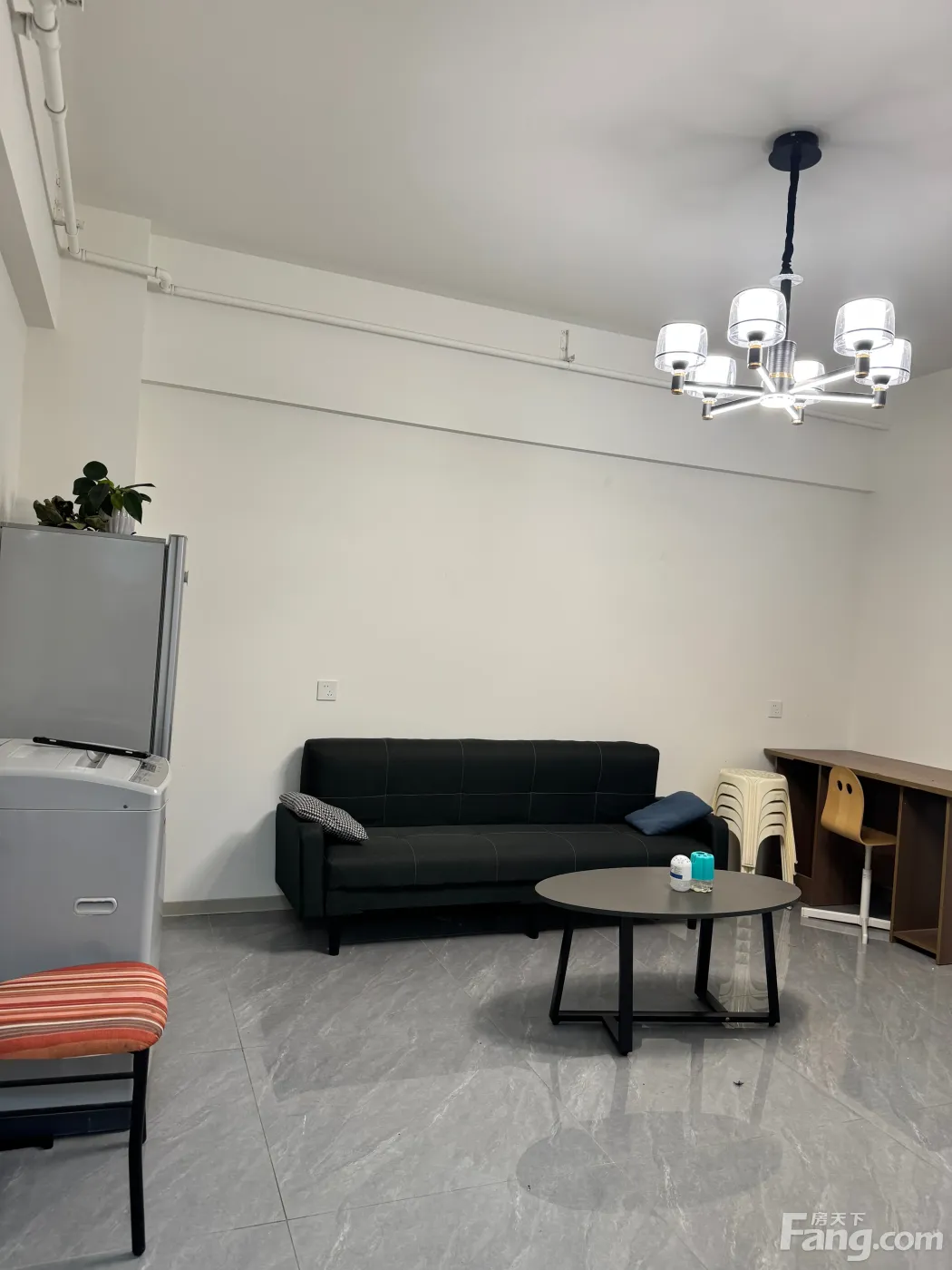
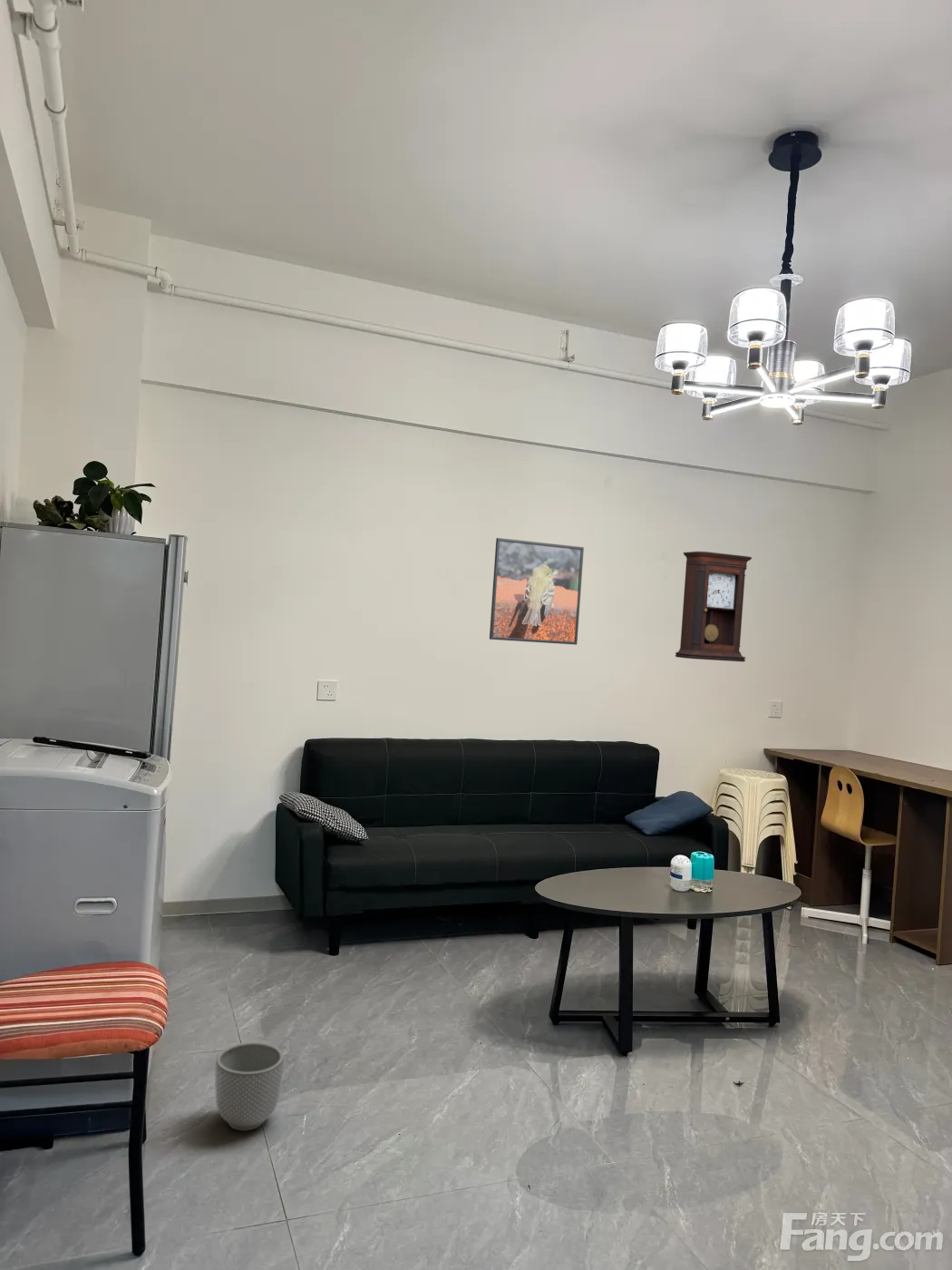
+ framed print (537, 592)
+ pendulum clock (715, 607)
+ planter (248, 1089)
